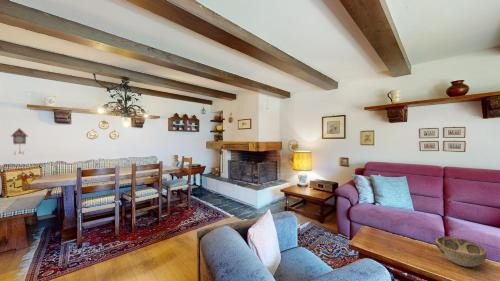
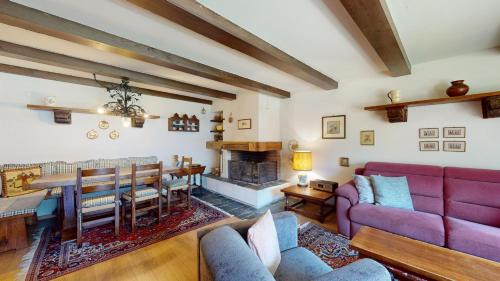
- cuckoo clock (19, 141)
- decorative bowl (459, 253)
